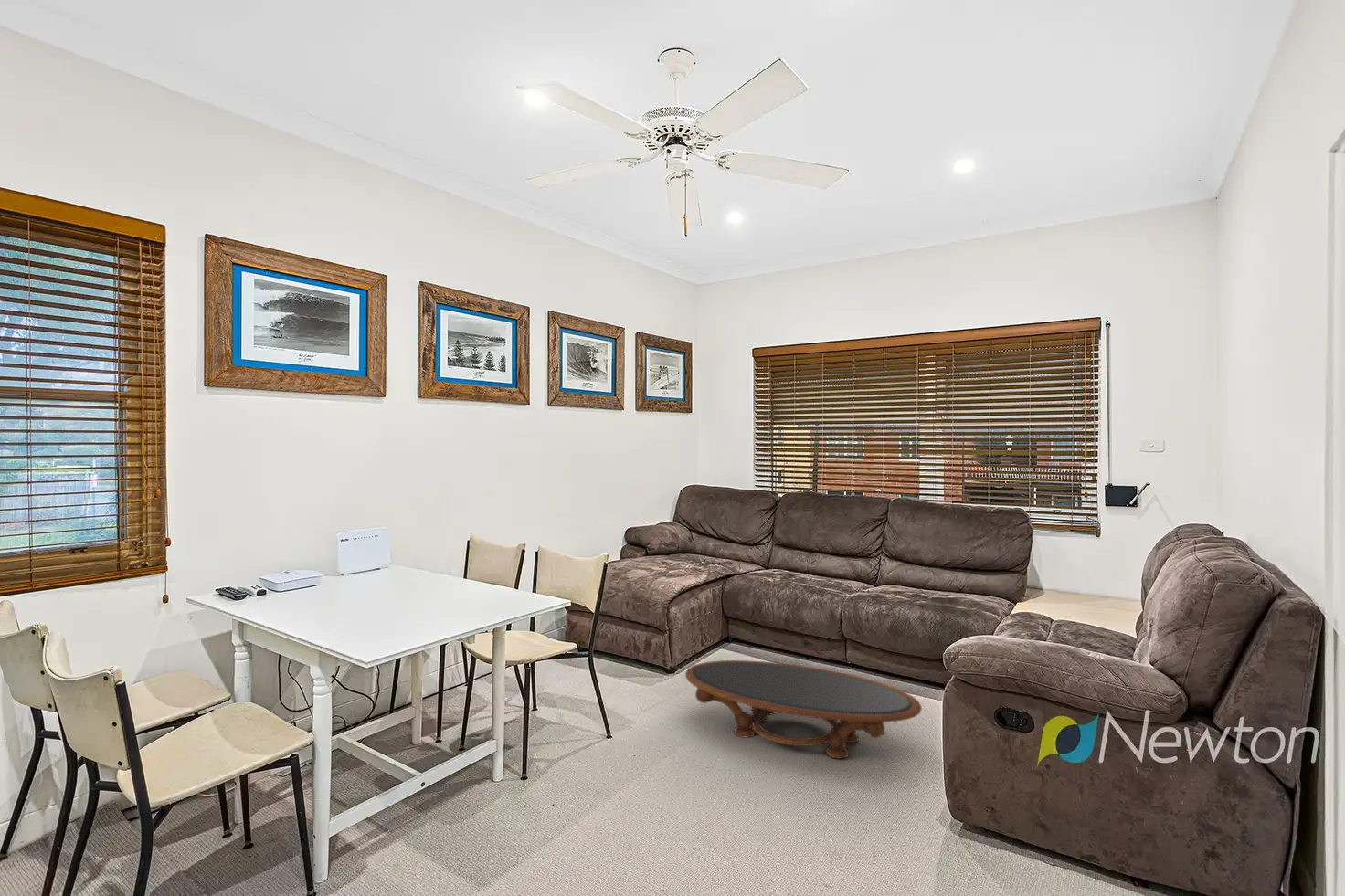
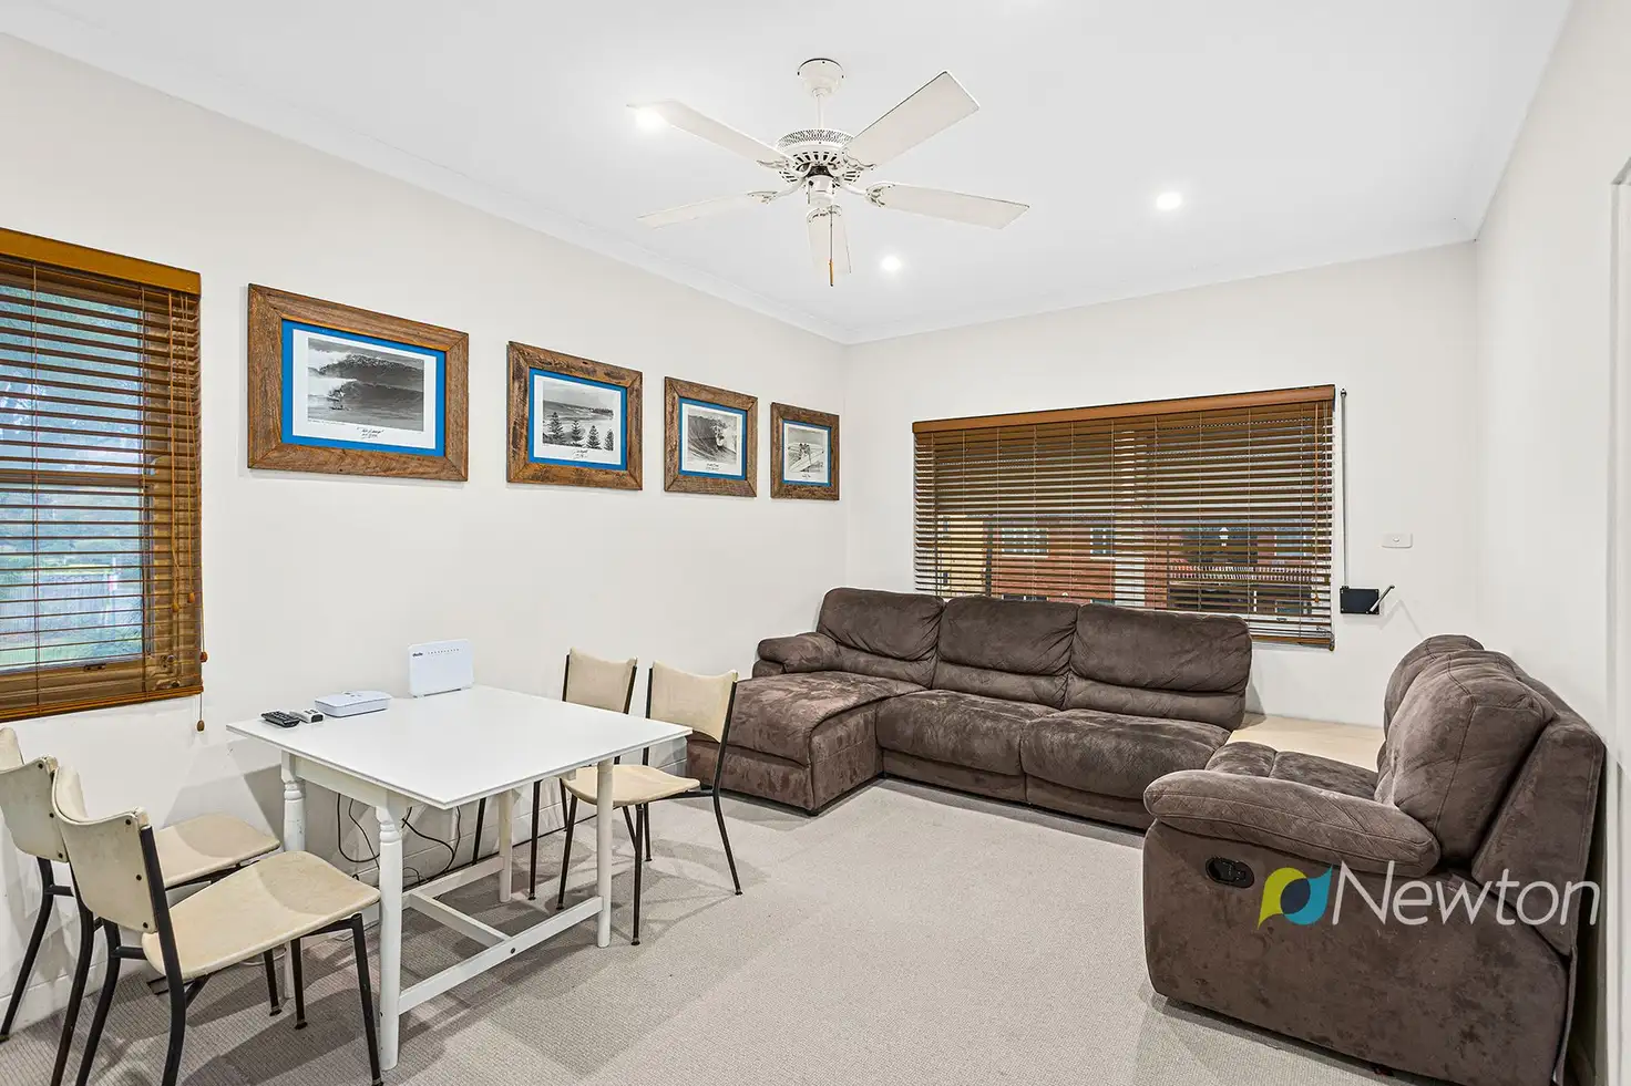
- coffee table (795, 710)
